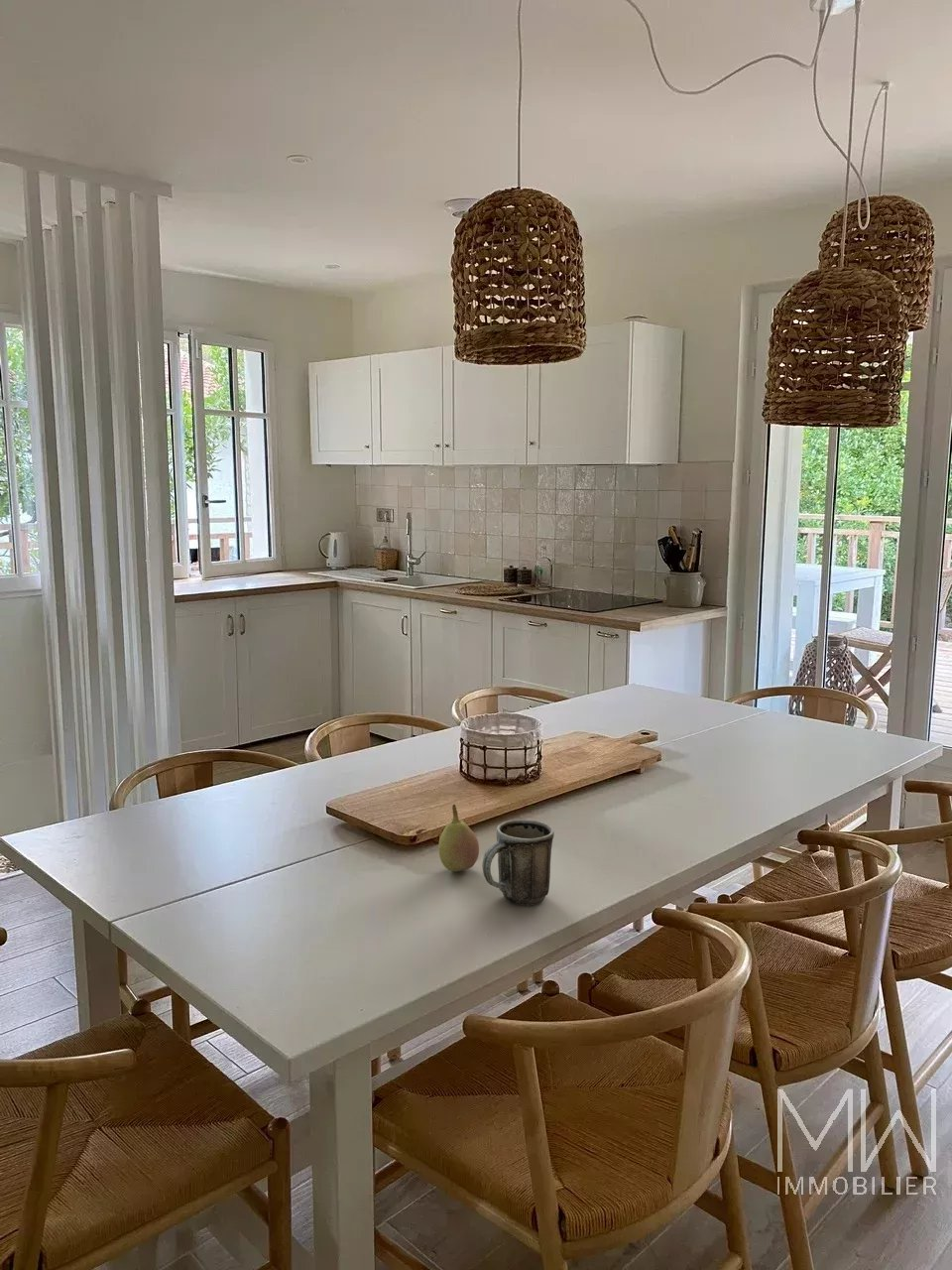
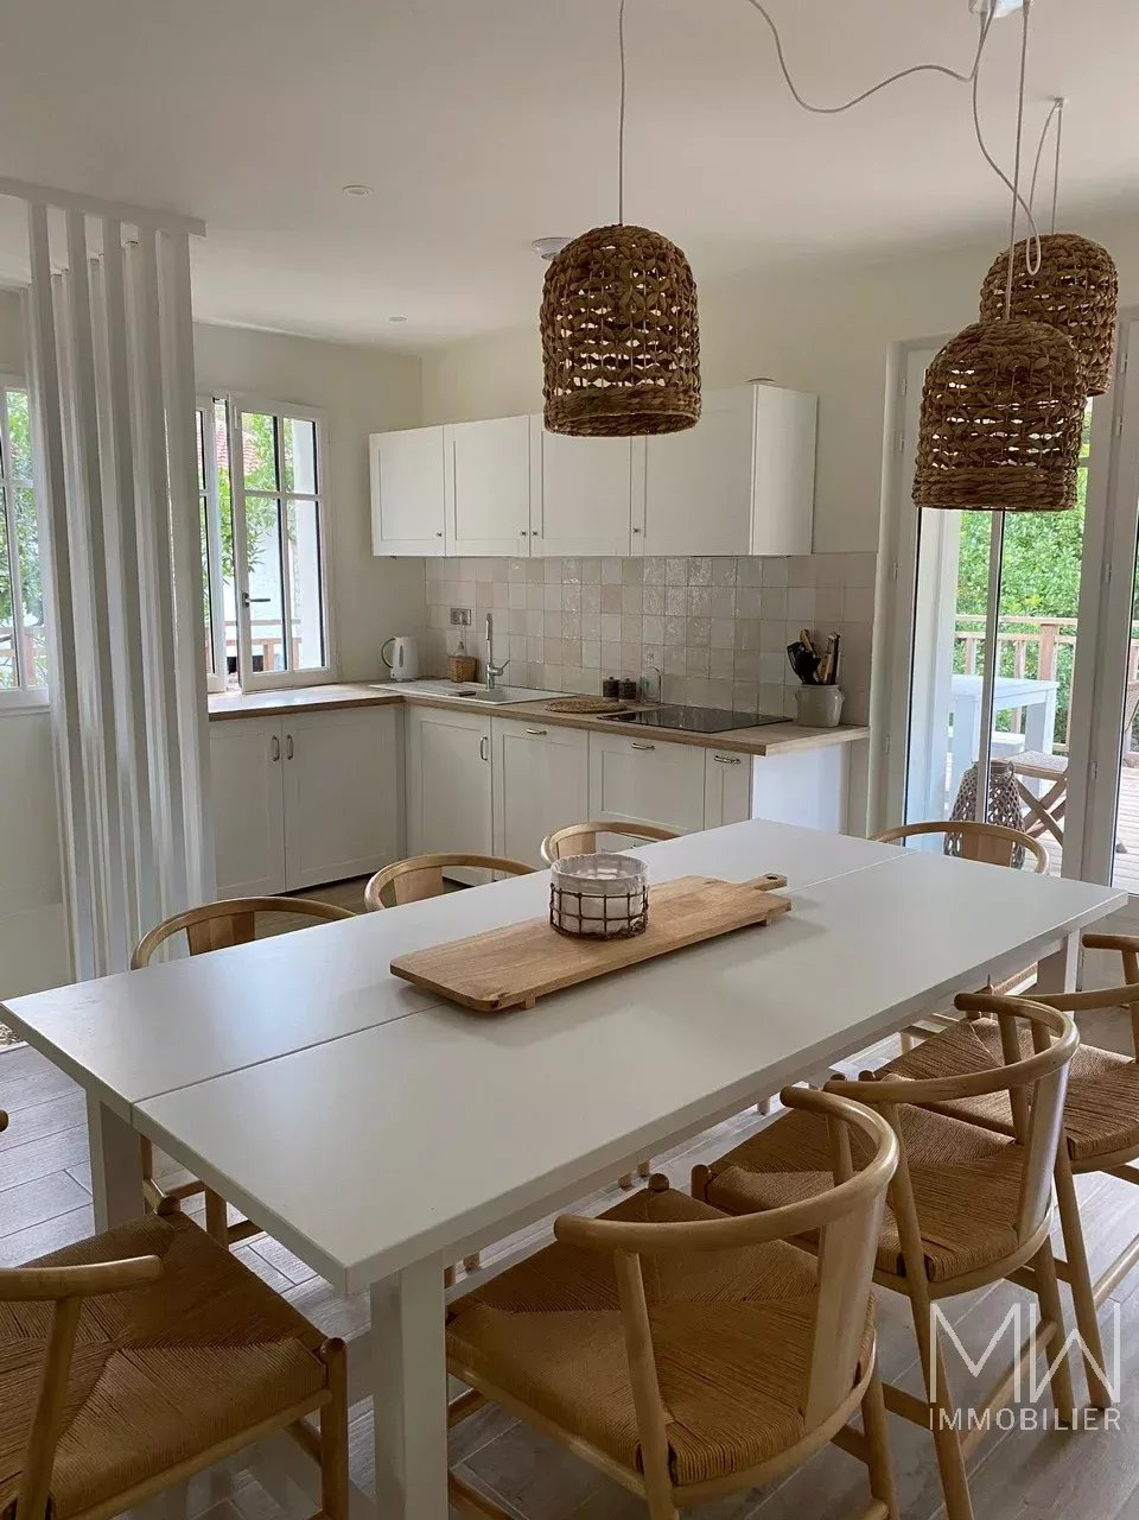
- mug (518, 865)
- fruit (458, 836)
